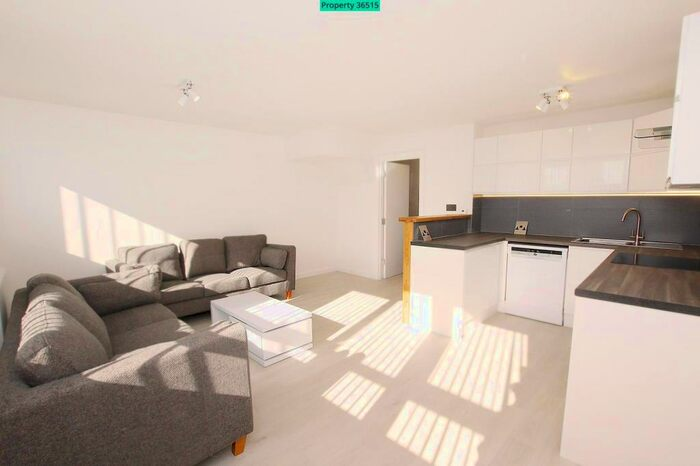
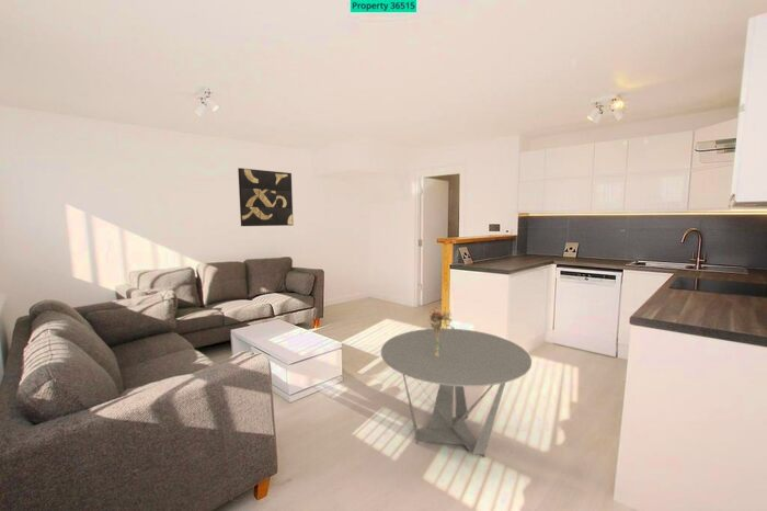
+ bouquet (438, 331)
+ coffee table (453, 395)
+ wall art (266, 198)
